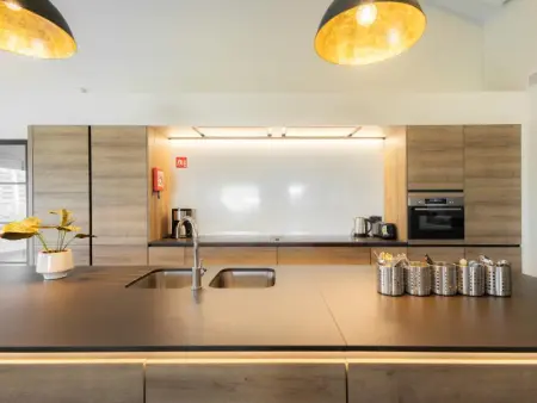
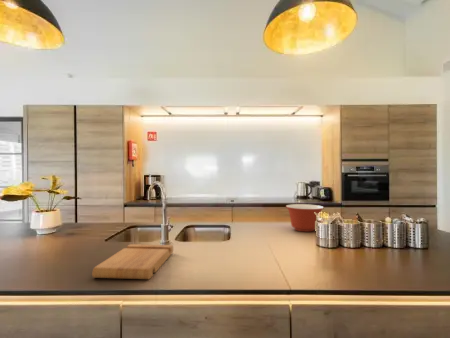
+ cutting board (138, 259)
+ mixing bowl (304, 218)
